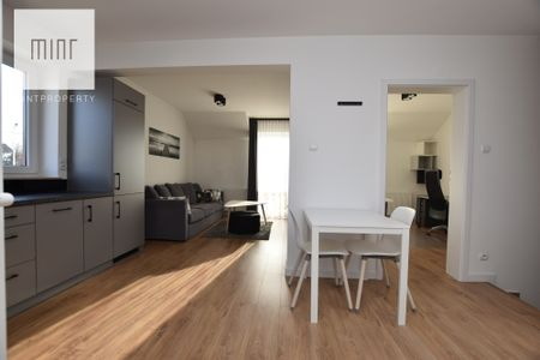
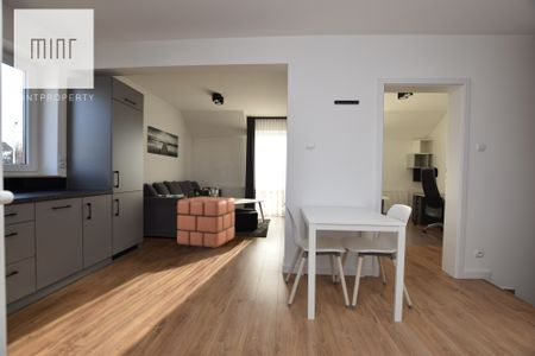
+ pouf (207, 220)
